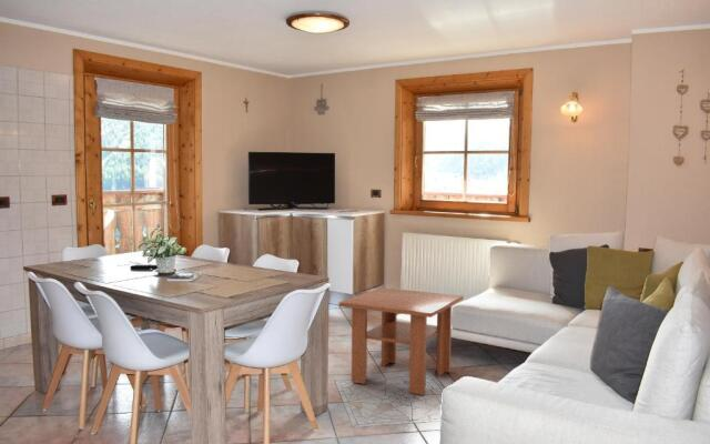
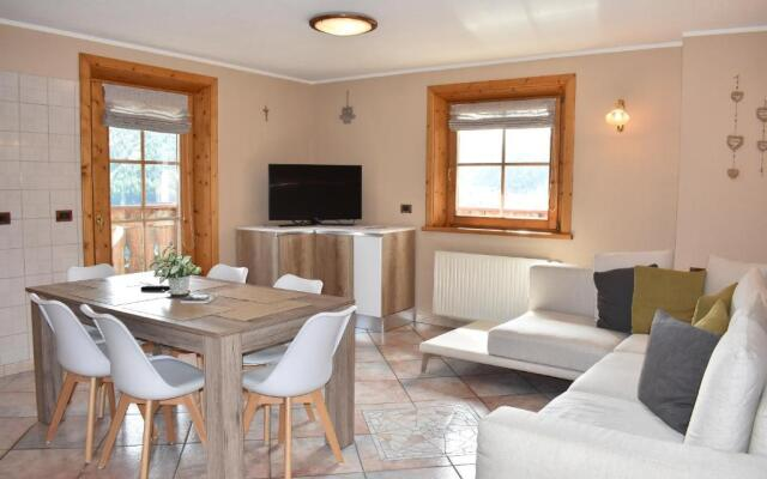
- coffee table (403, 337)
